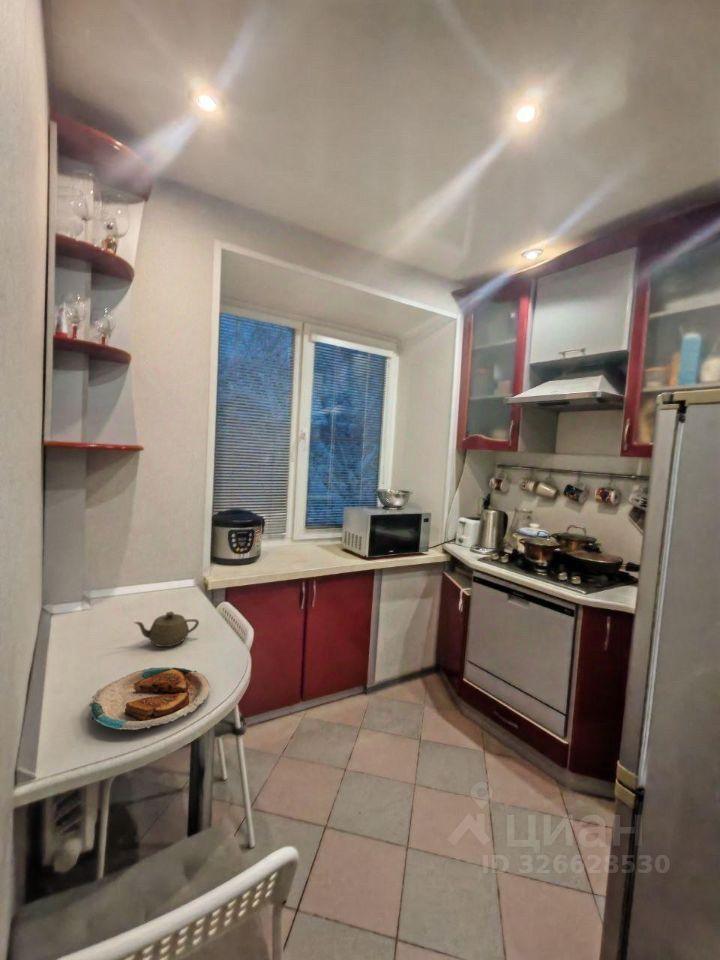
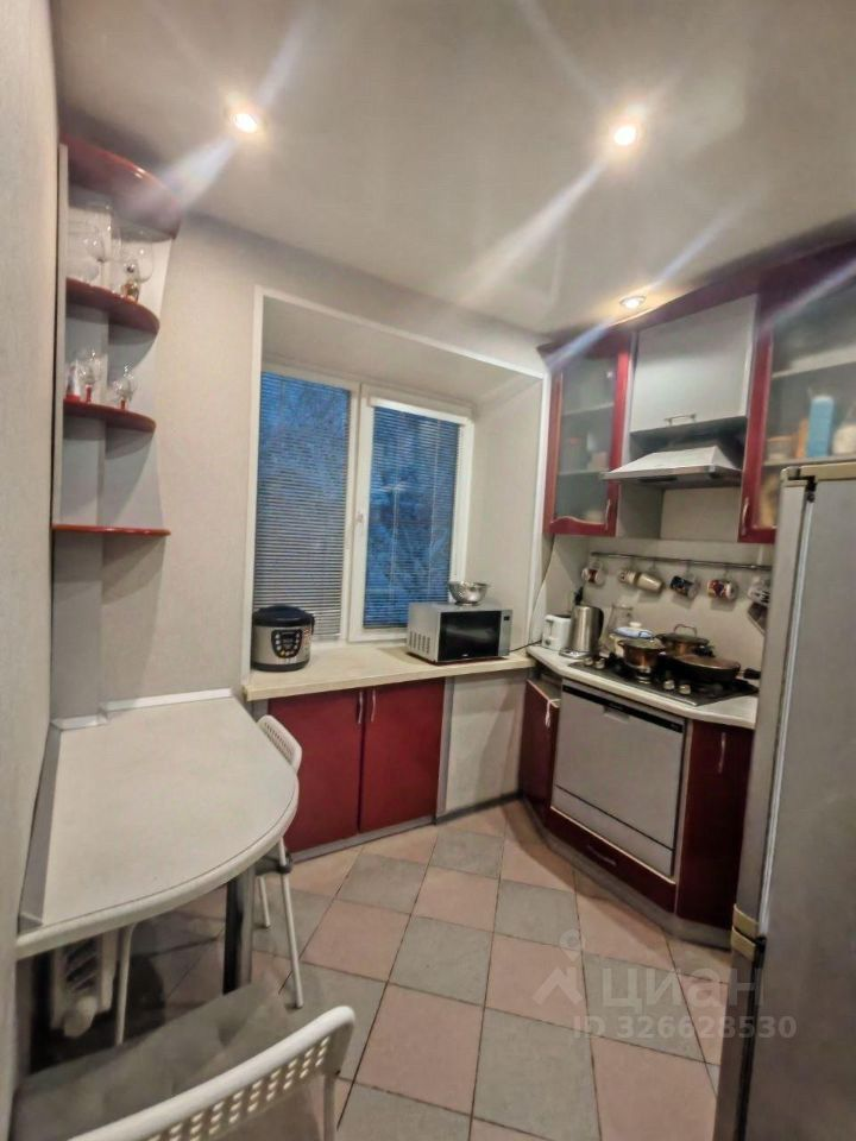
- teapot (167, 627)
- plate (152, 694)
